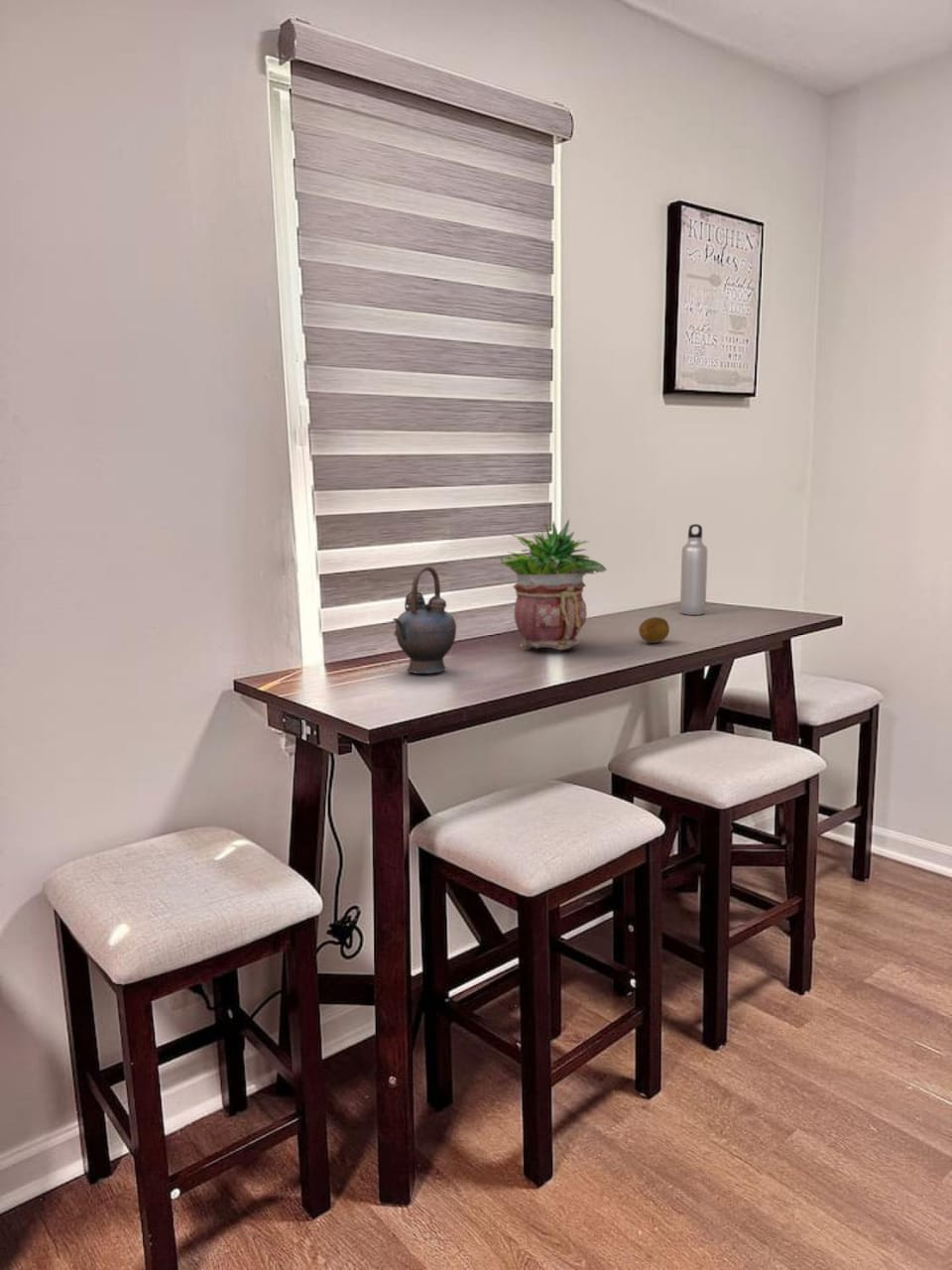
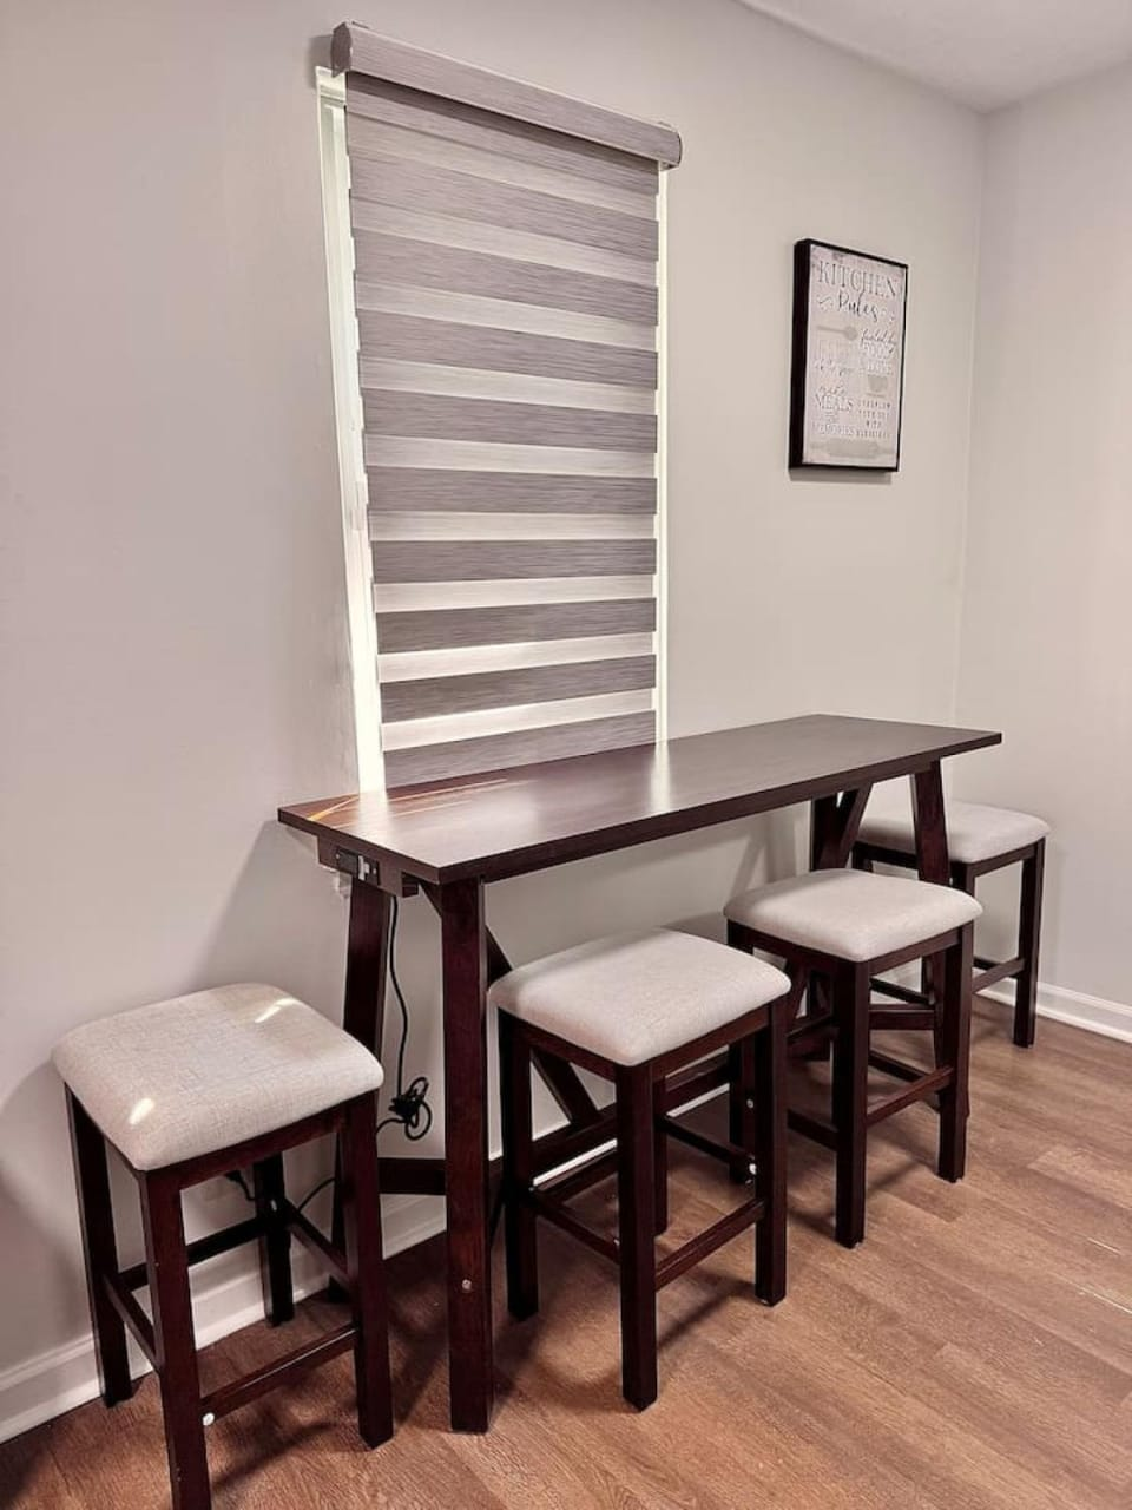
- fruit (654, 630)
- potted plant (547, 583)
- teapot (420, 620)
- water bottle (693, 569)
